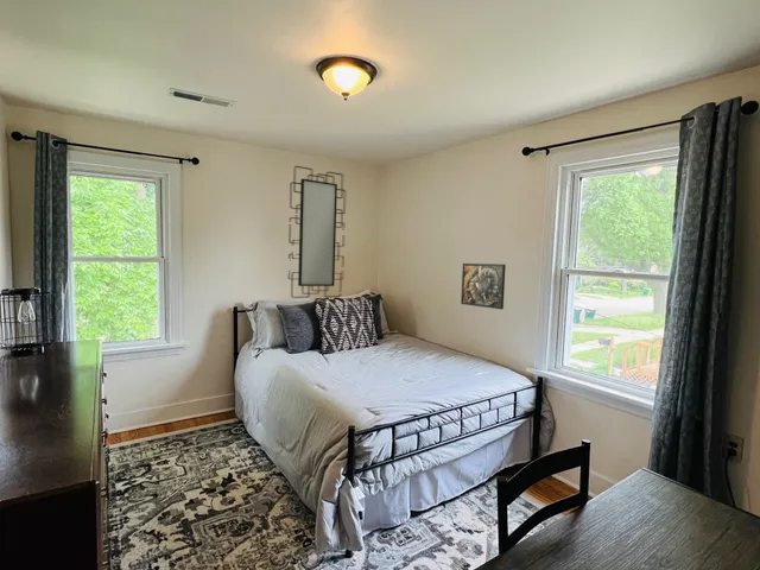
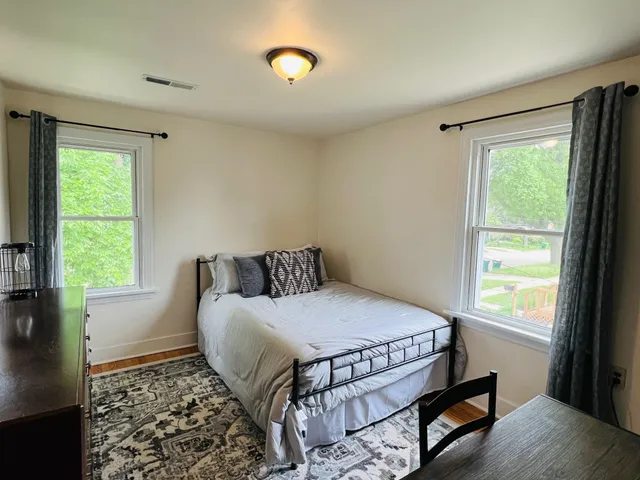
- mirror (317, 234)
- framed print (481, 285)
